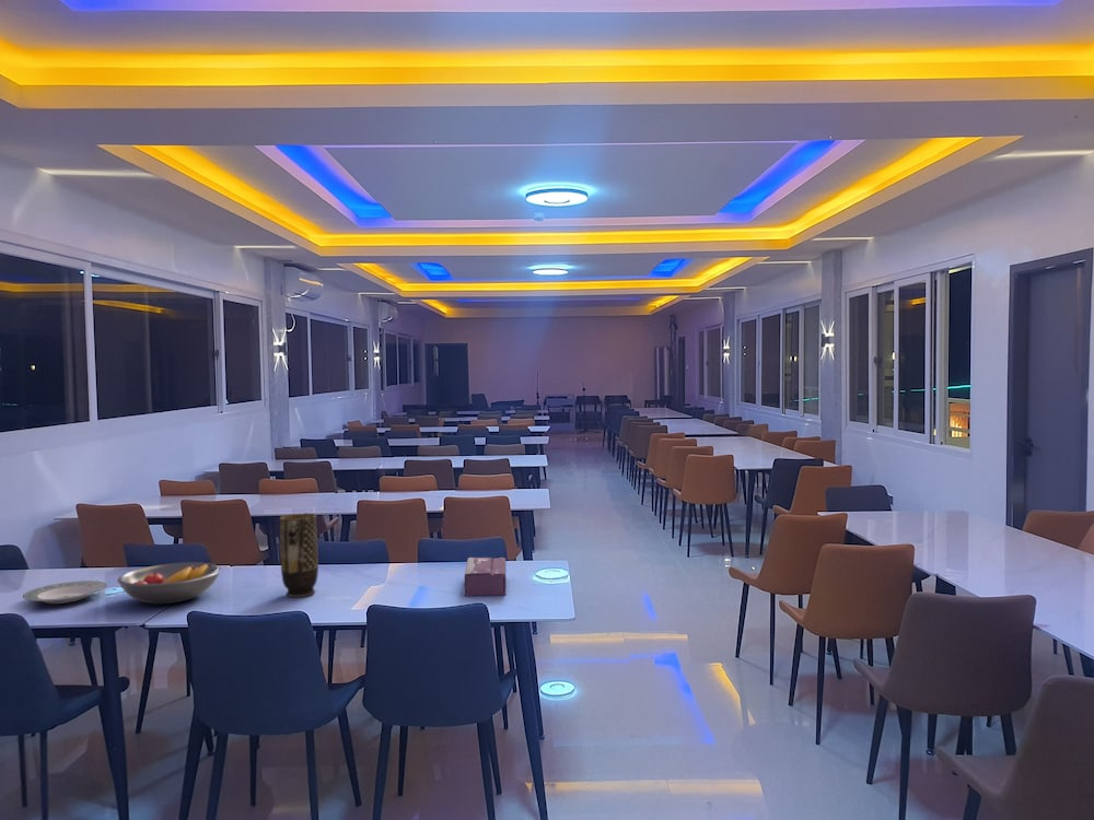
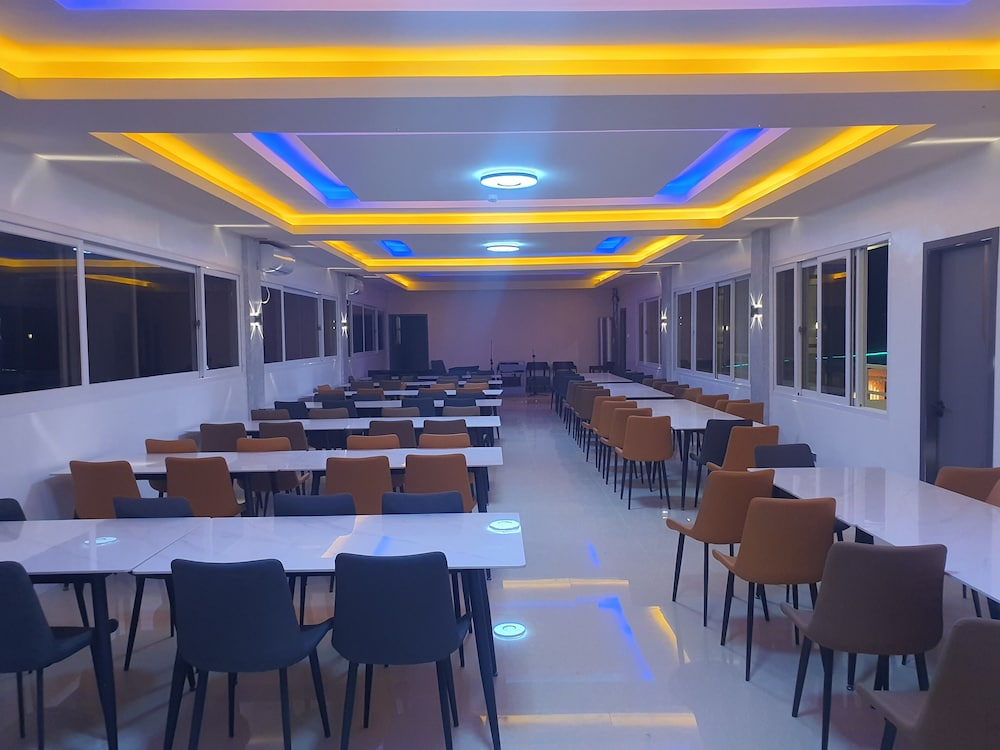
- vase (299, 554)
- plate (66, 594)
- tissue box (486, 575)
- fruit bowl (170, 582)
